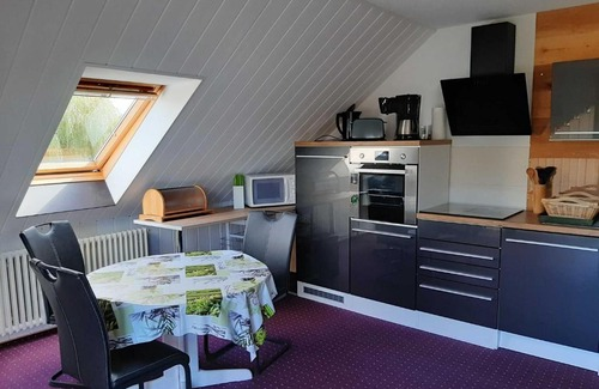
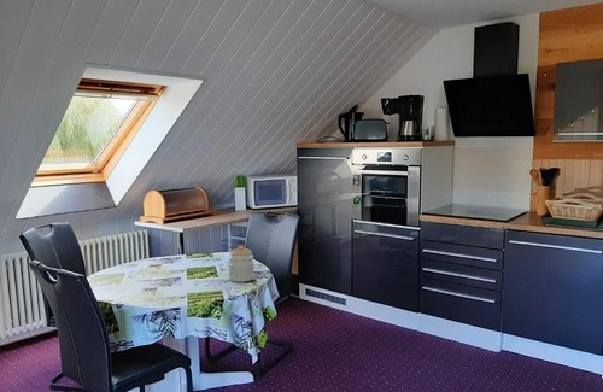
+ jar (241, 262)
